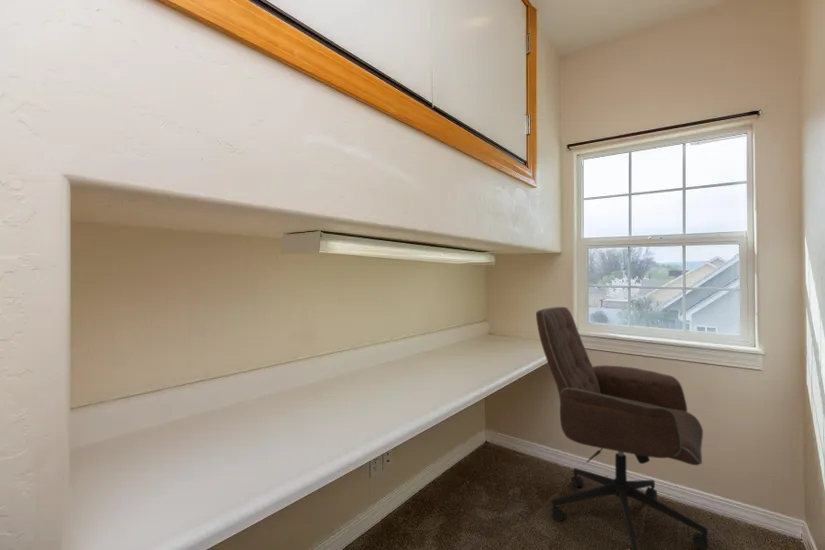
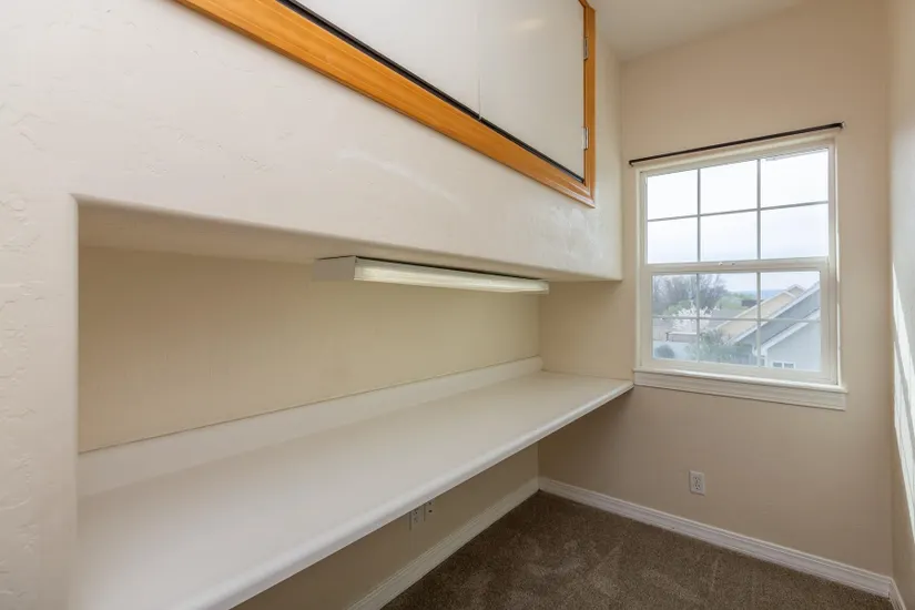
- office chair (615, 415)
